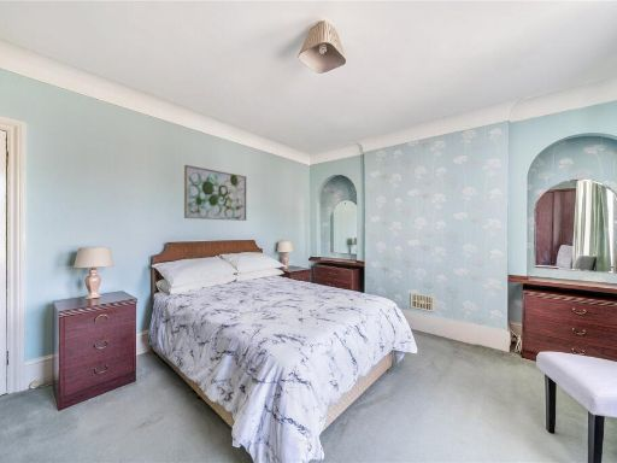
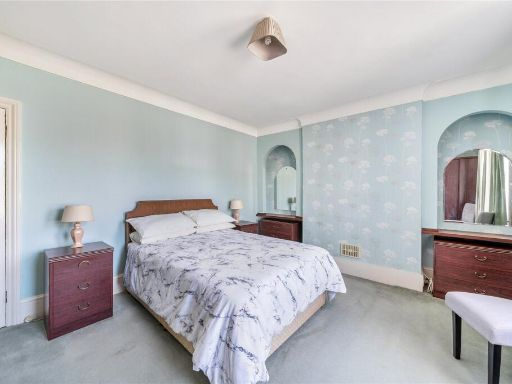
- wall art (218, 195)
